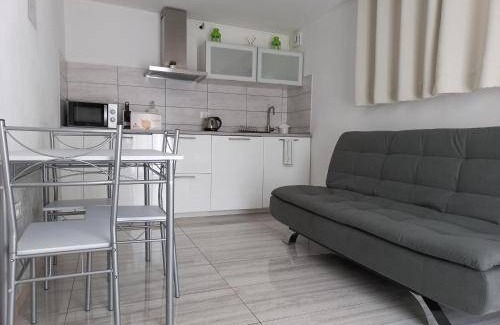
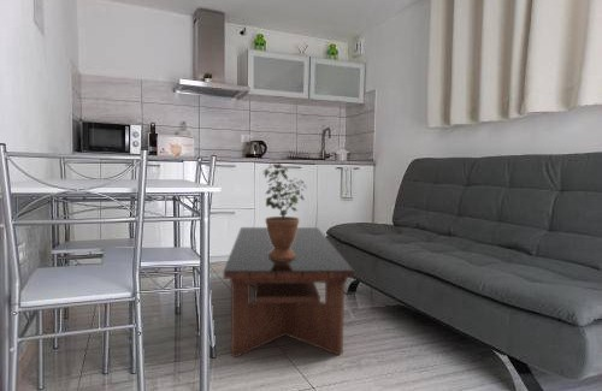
+ potted plant (282, 207)
+ coffee table (282, 277)
